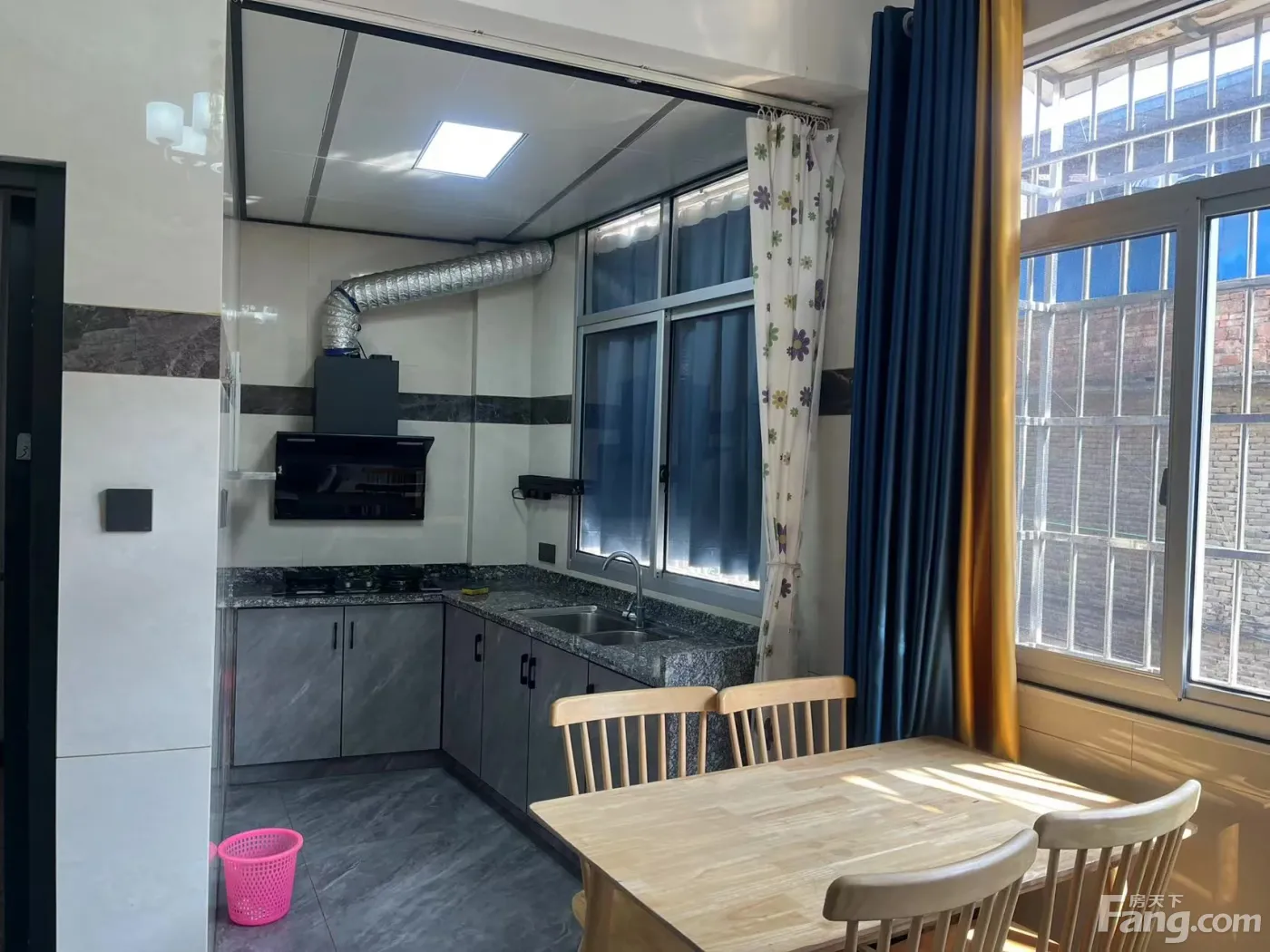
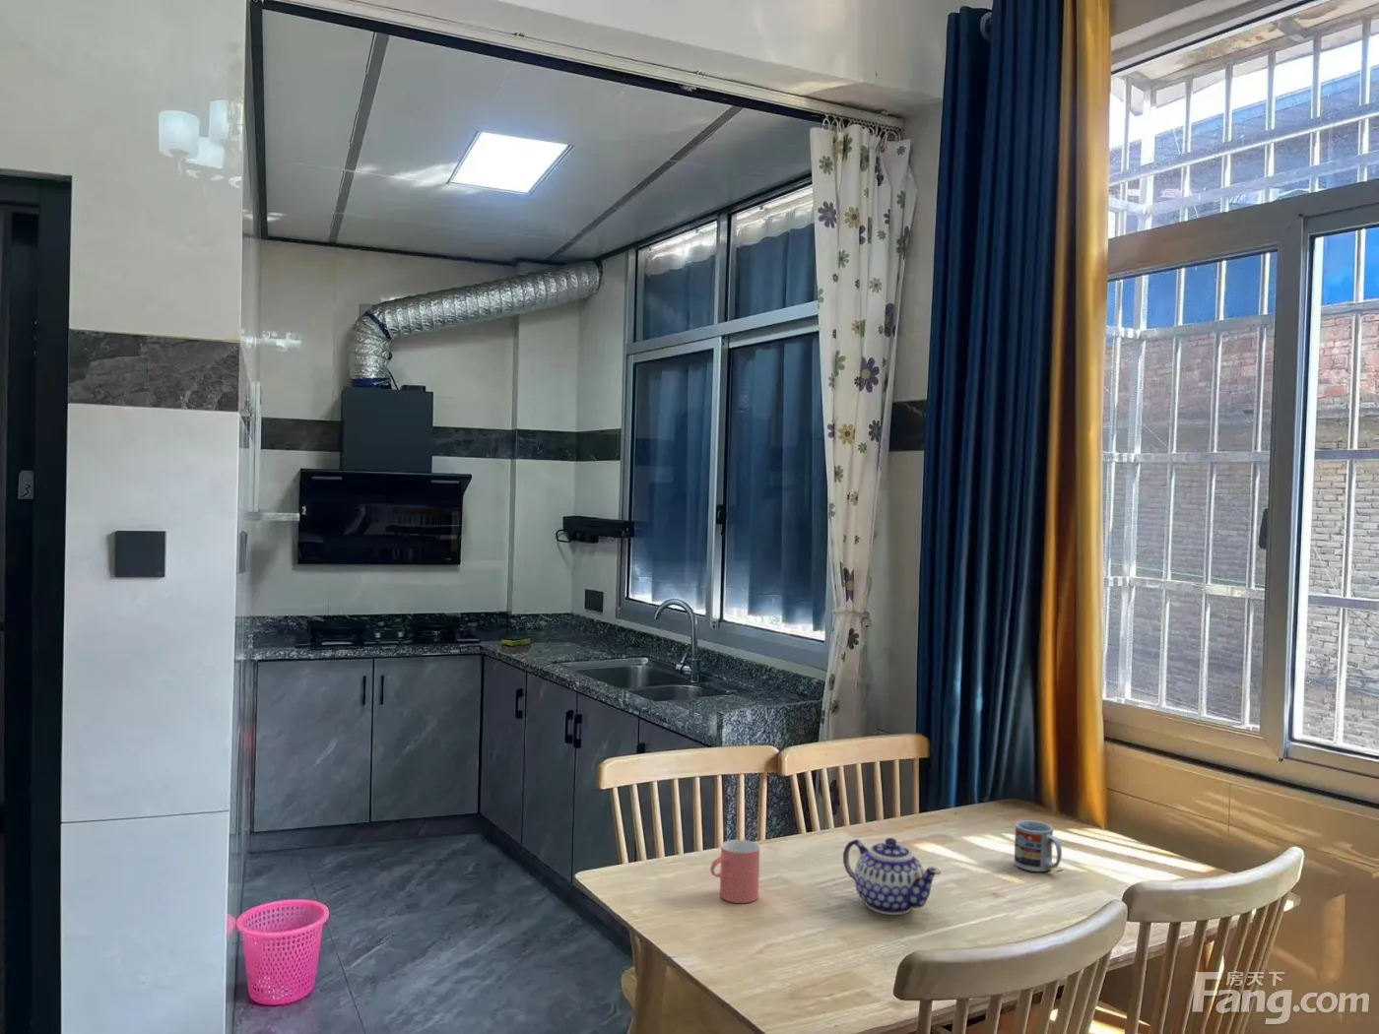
+ cup (1039, 847)
+ teapot (889, 871)
+ cup (733, 872)
